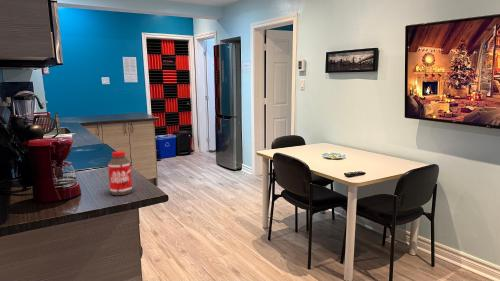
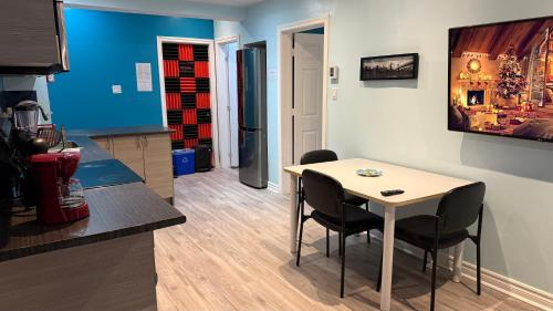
- bottle (120, 172)
